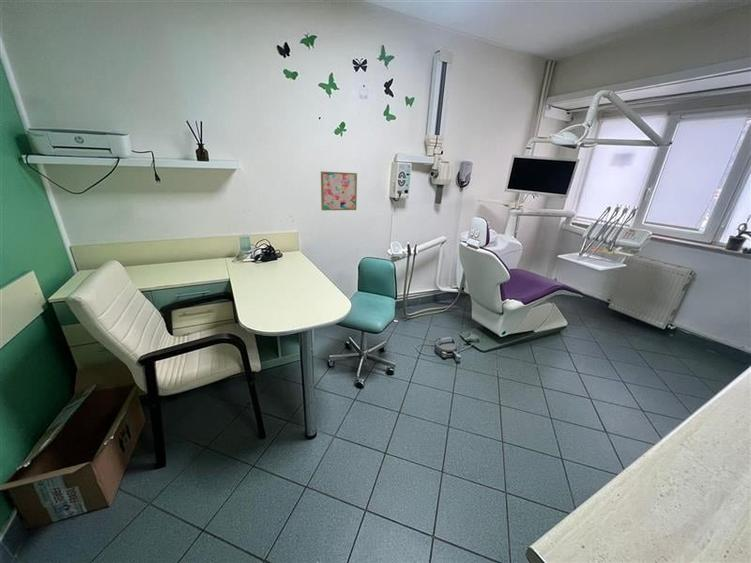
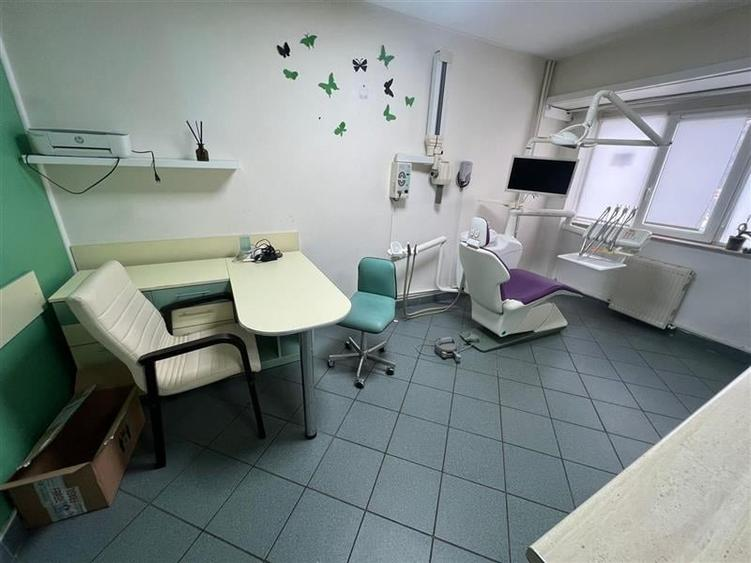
- wall art (339, 191)
